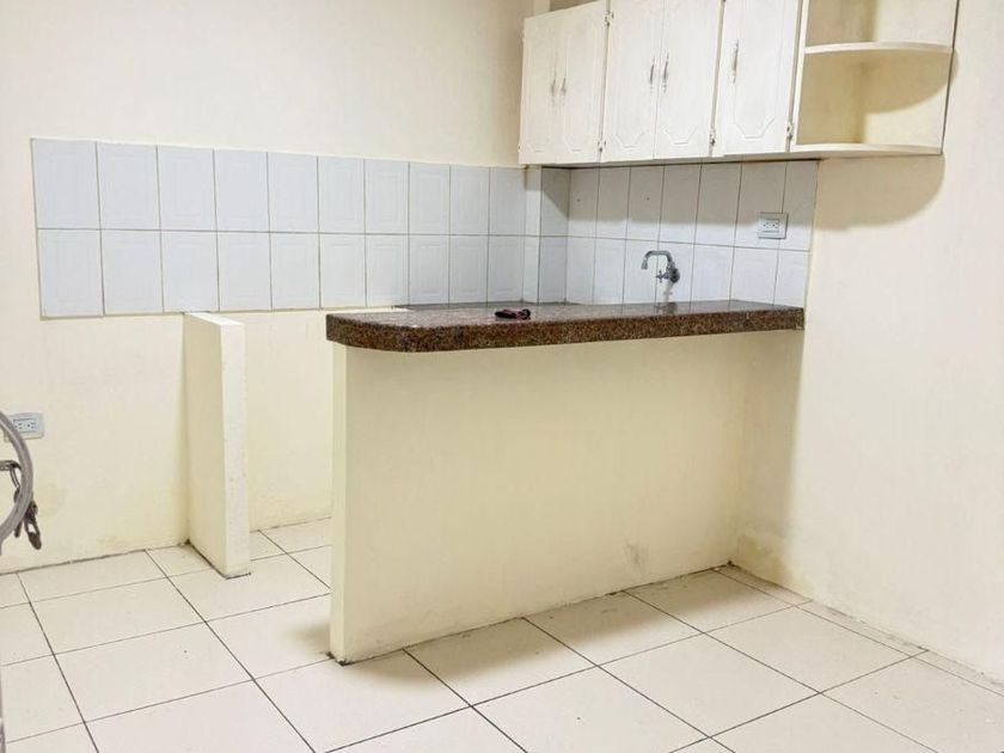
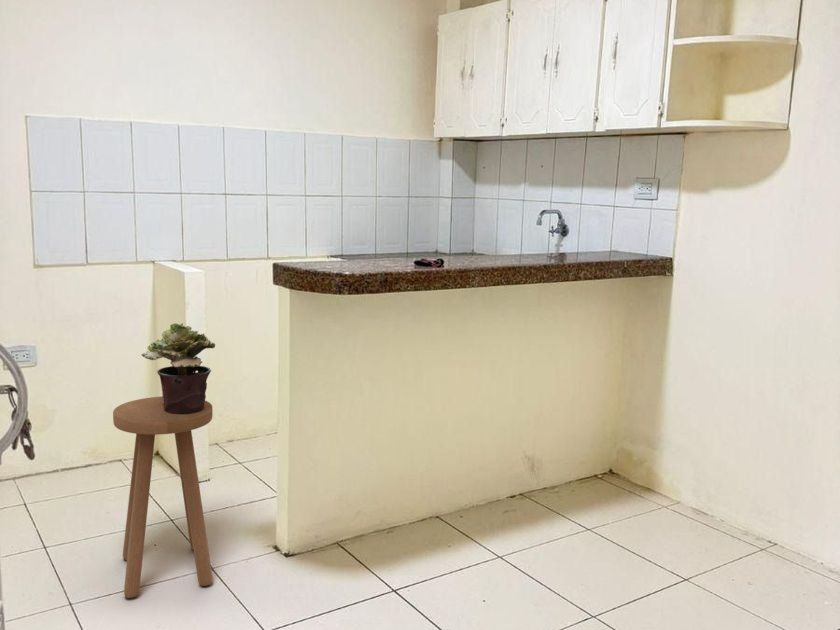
+ potted plant (177, 365)
+ stool (149, 489)
